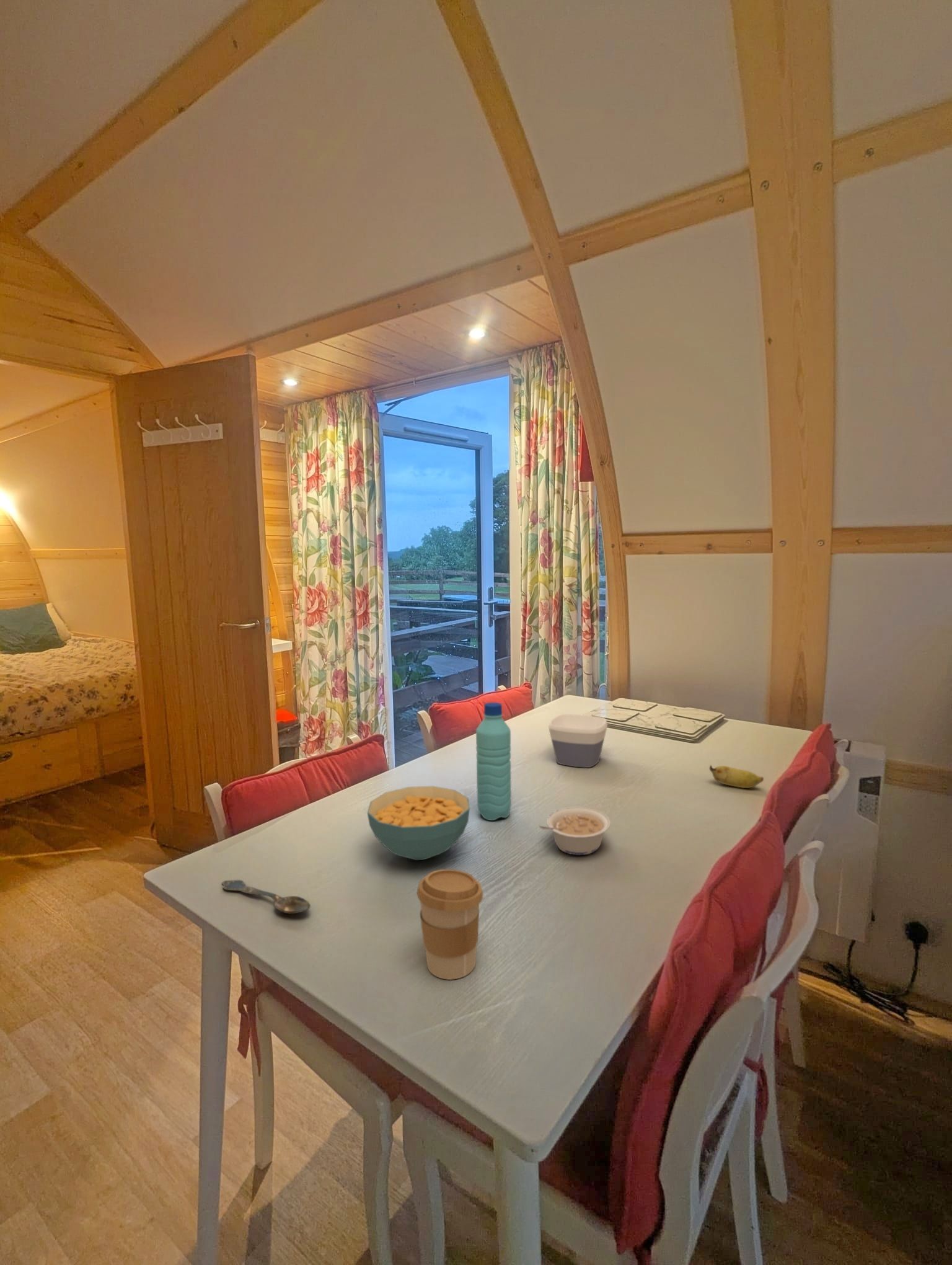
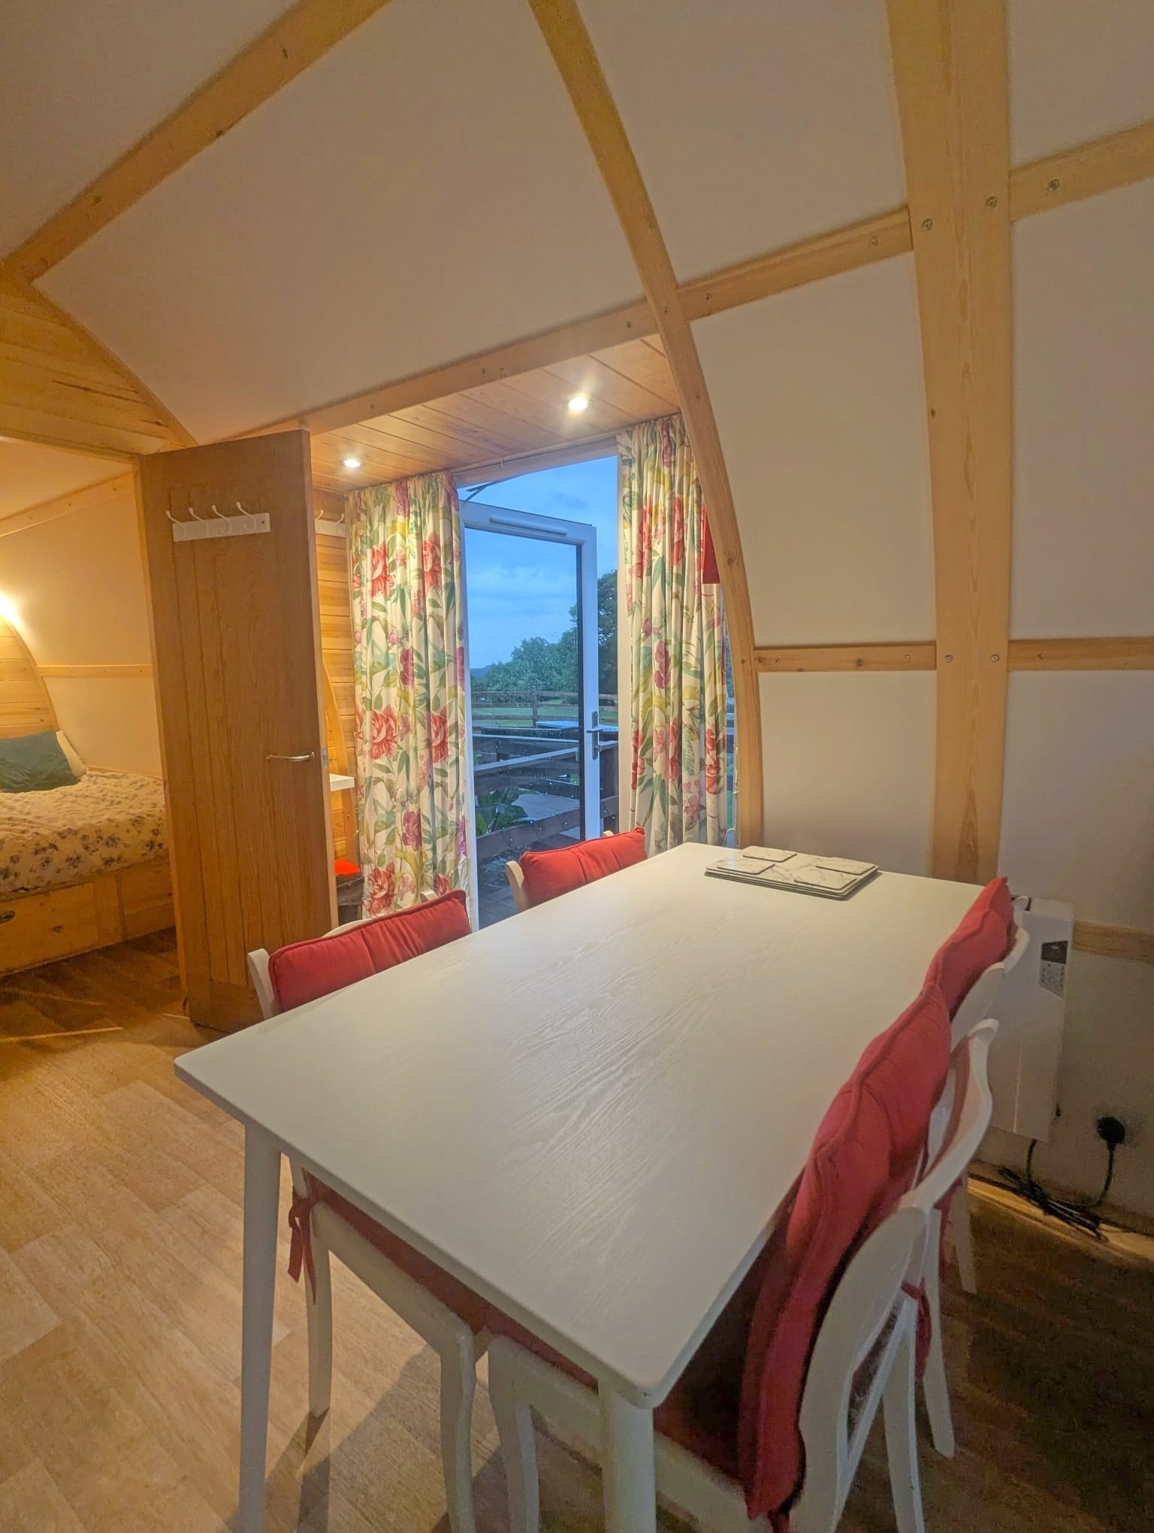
- coffee cup (450, 920)
- banana (736, 777)
- water bottle (493, 760)
- bowl (578, 741)
- spoon (263, 894)
- legume (577, 831)
- cereal bowl (420, 828)
